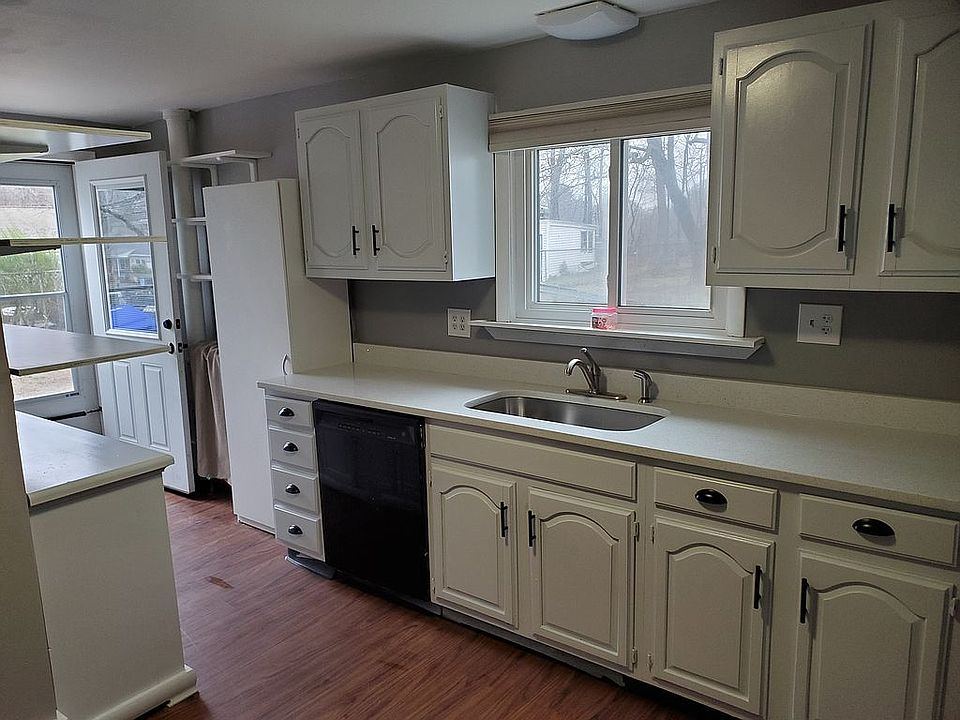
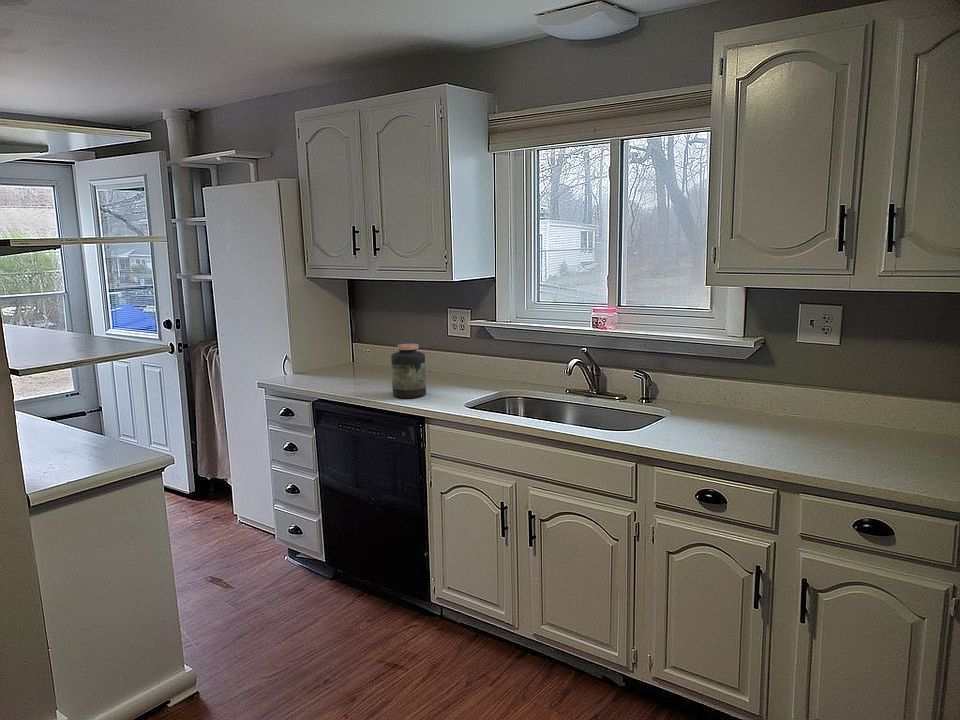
+ jar (408, 369)
